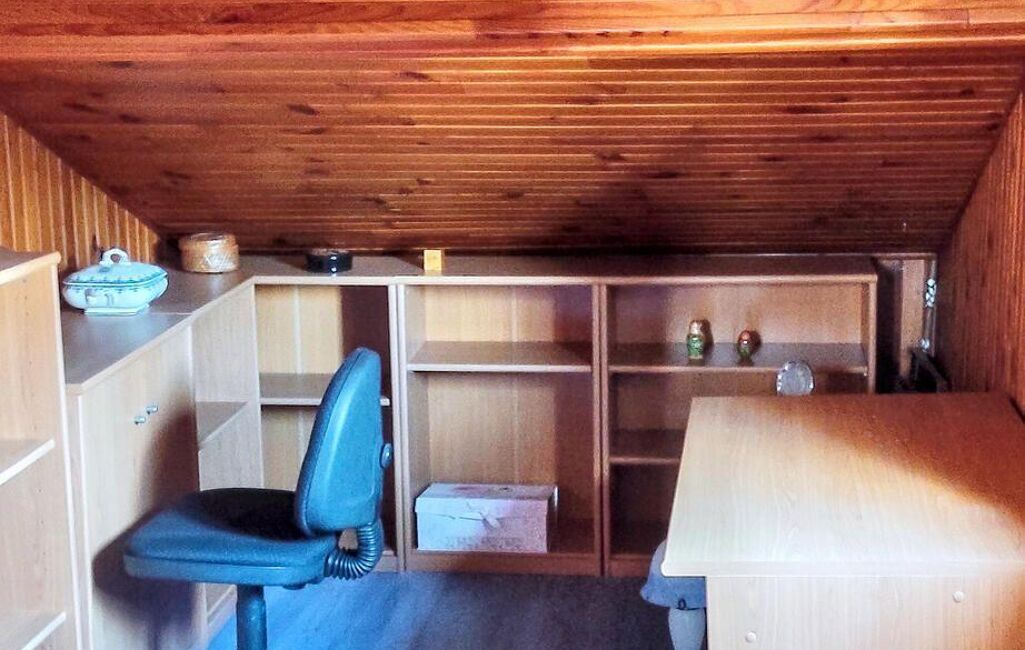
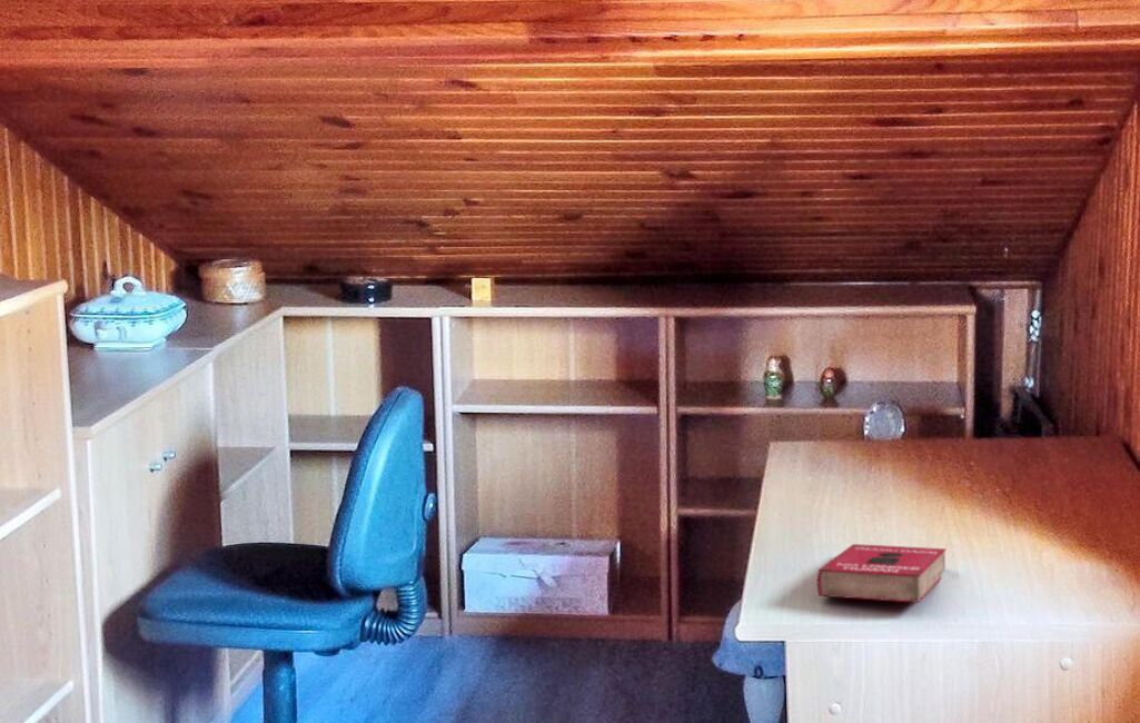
+ book (883, 571)
